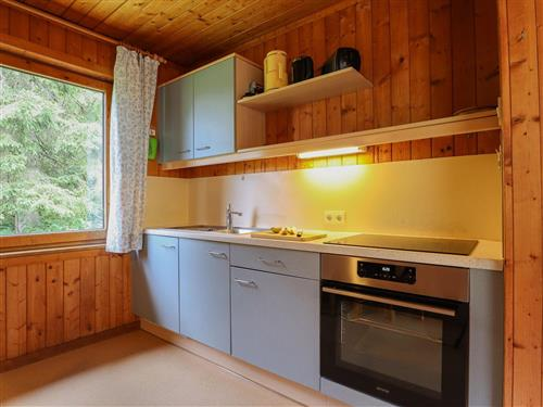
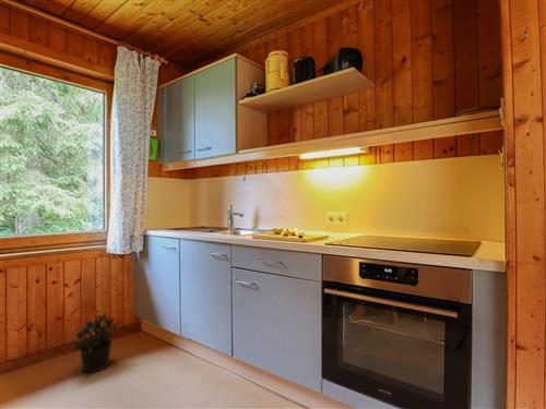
+ potted plant (98, 339)
